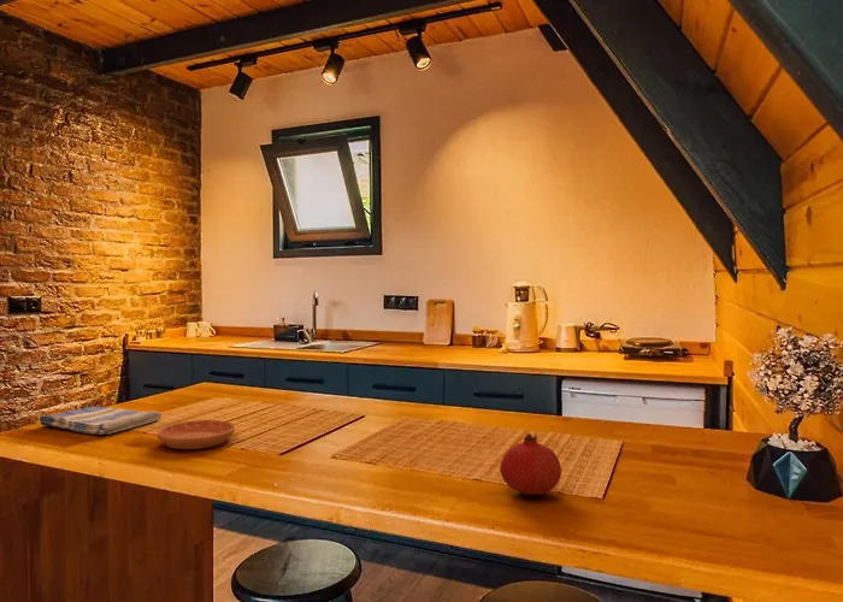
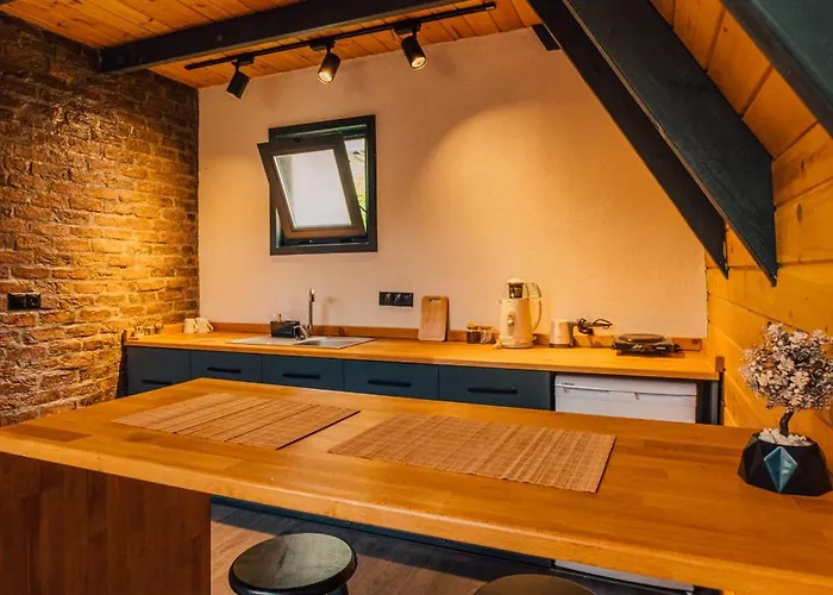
- fruit (530, 462)
- saucer (196, 435)
- dish towel (101, 417)
